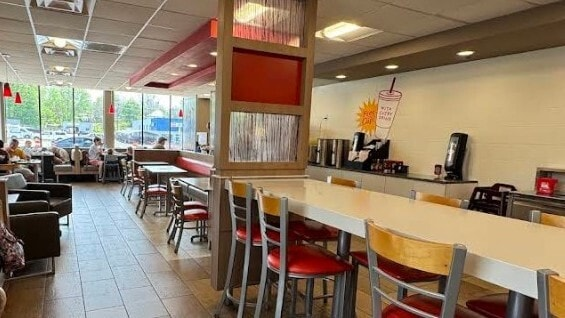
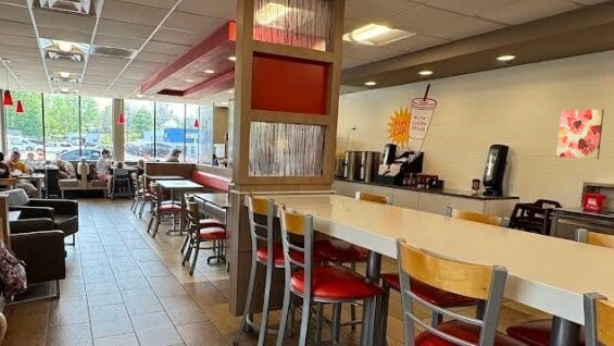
+ wall art (578, 134)
